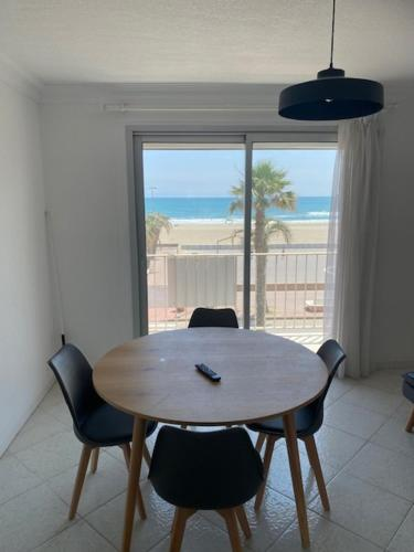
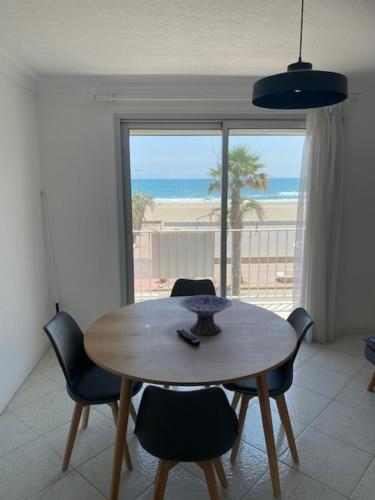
+ decorative bowl (205, 315)
